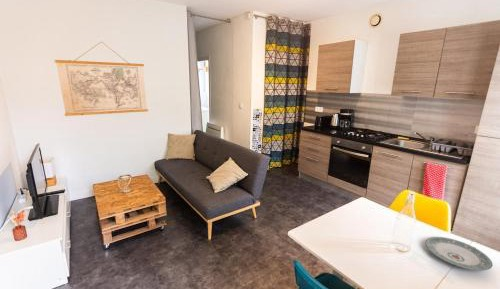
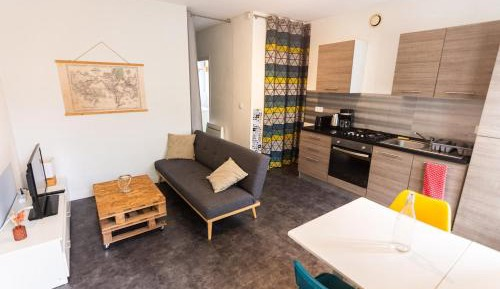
- plate (456, 254)
